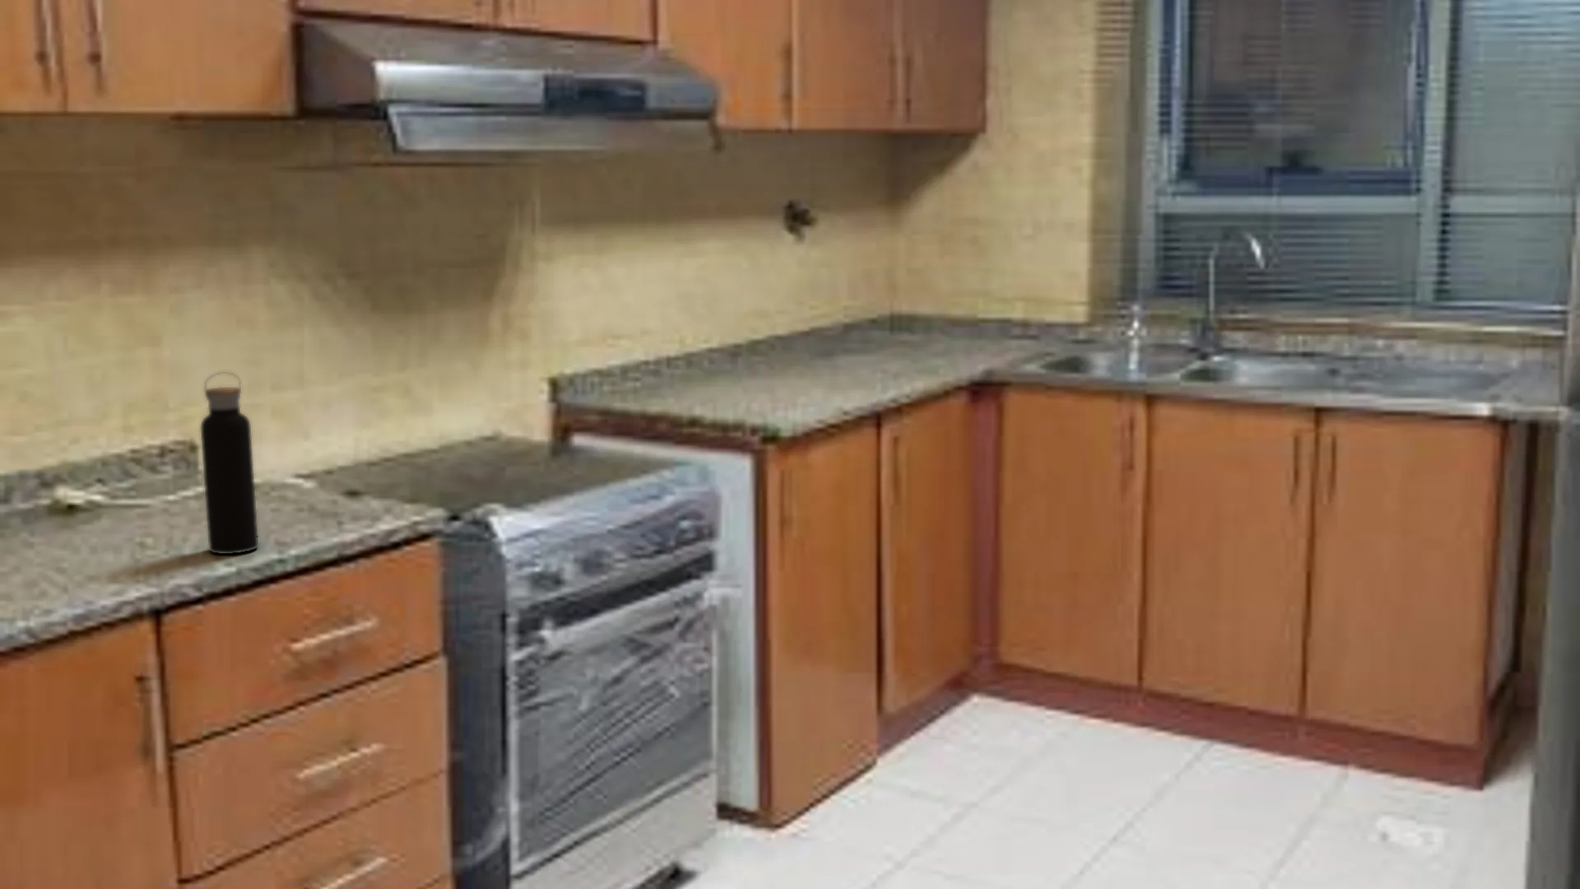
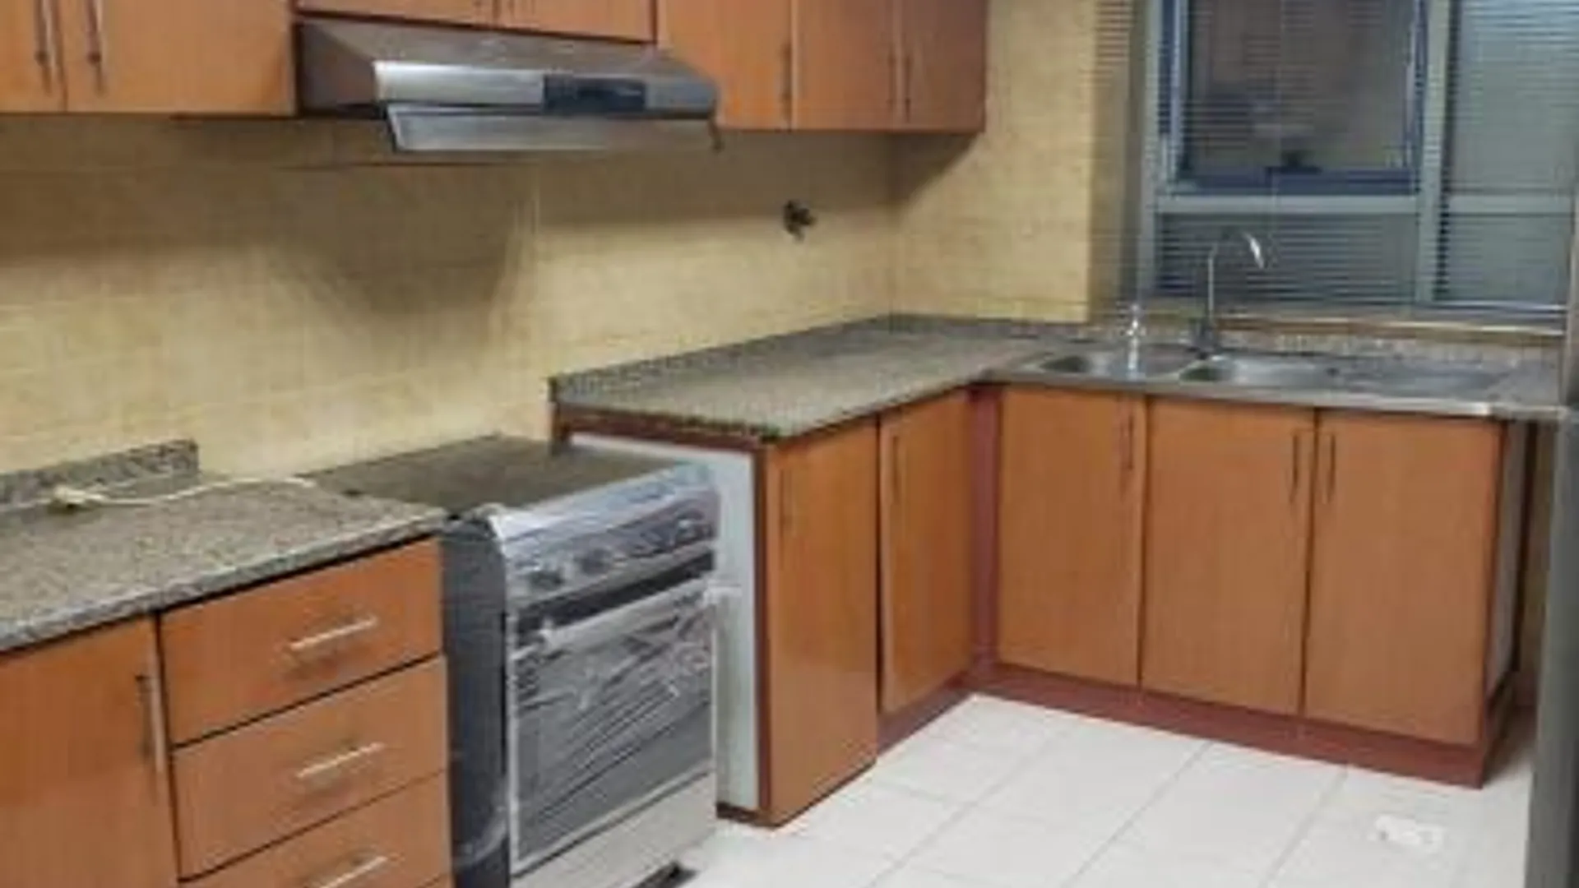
- water bottle (228, 461)
